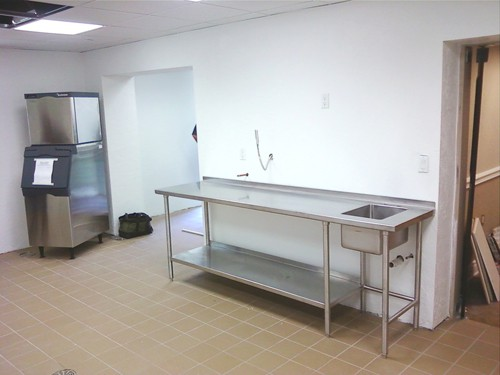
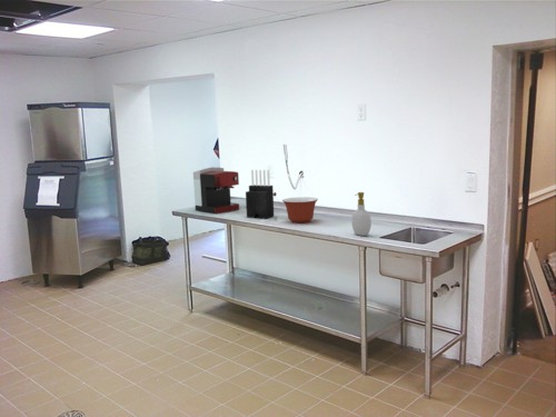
+ coffee maker (219, 189)
+ soap bottle (360, 214)
+ mixing bowl (300, 210)
+ knife block (258, 193)
